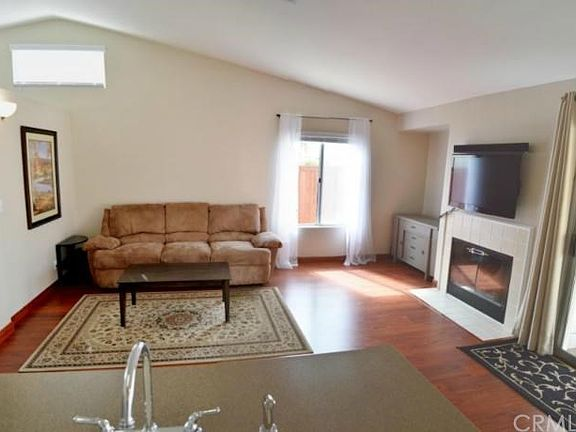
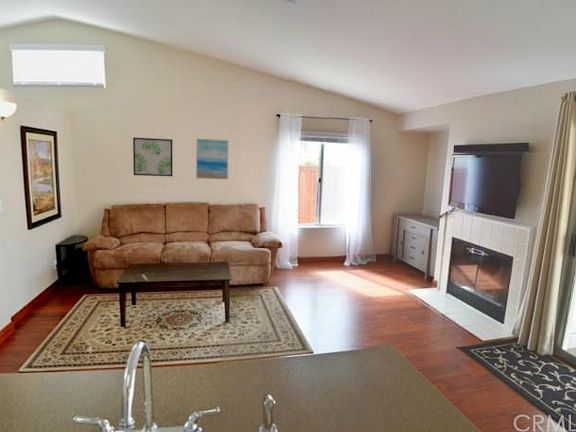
+ wall art (212, 159)
+ wall art (153, 157)
